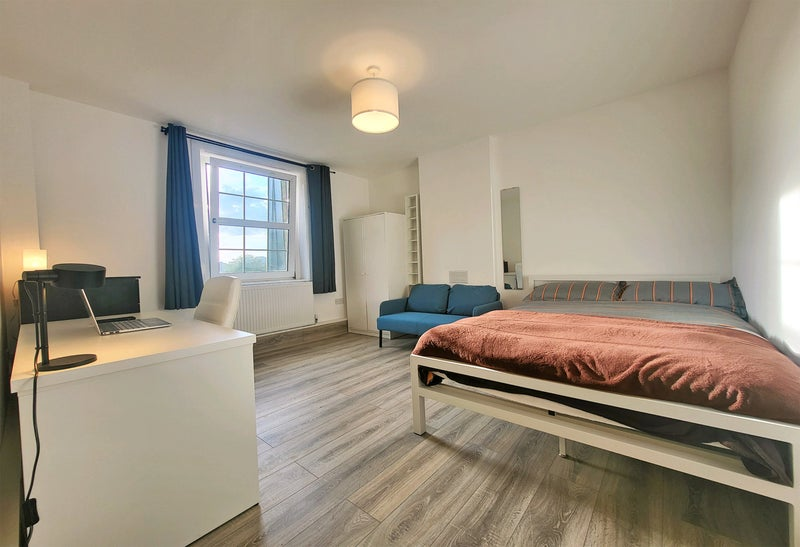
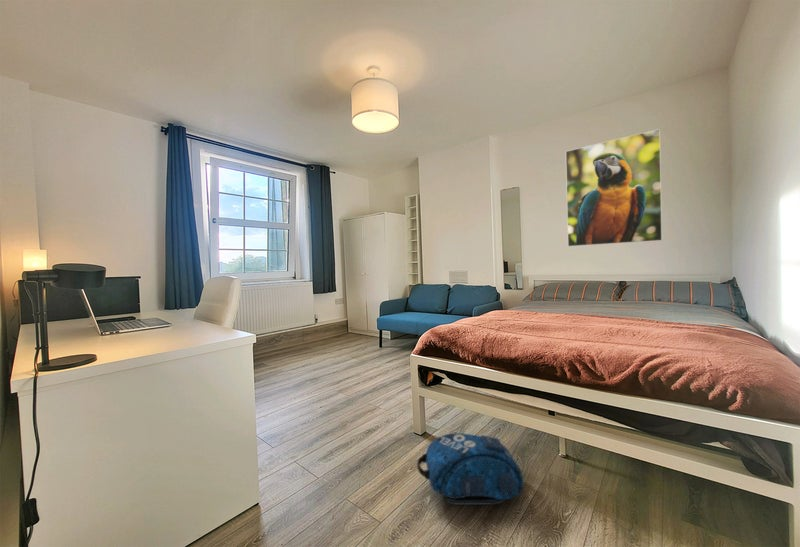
+ backpack (466, 464)
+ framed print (610, 192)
